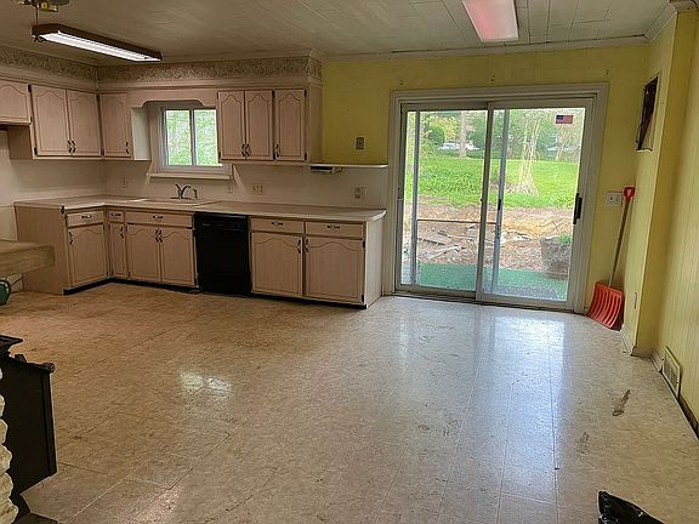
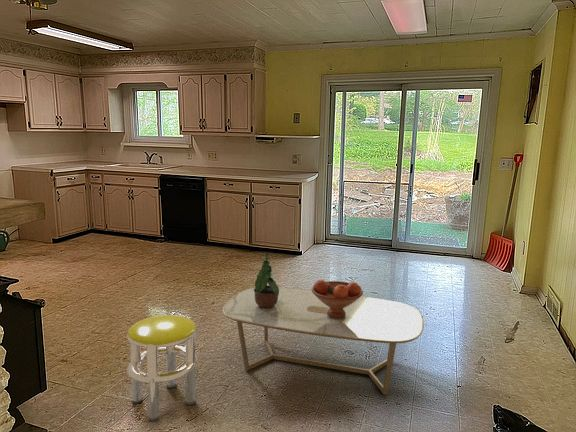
+ coffee table (320, 335)
+ fruit bowl (336, 297)
+ stool (166, 363)
+ potted plant (265, 278)
